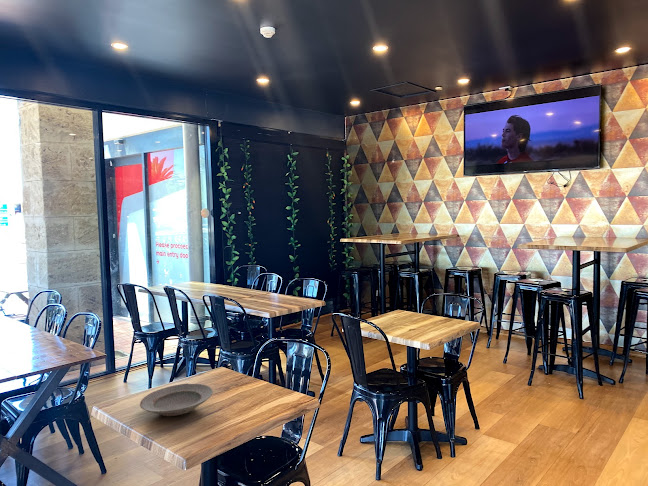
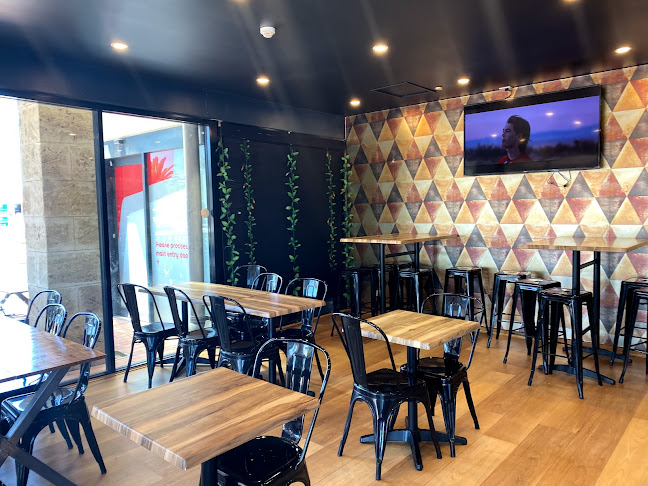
- plate (177, 402)
